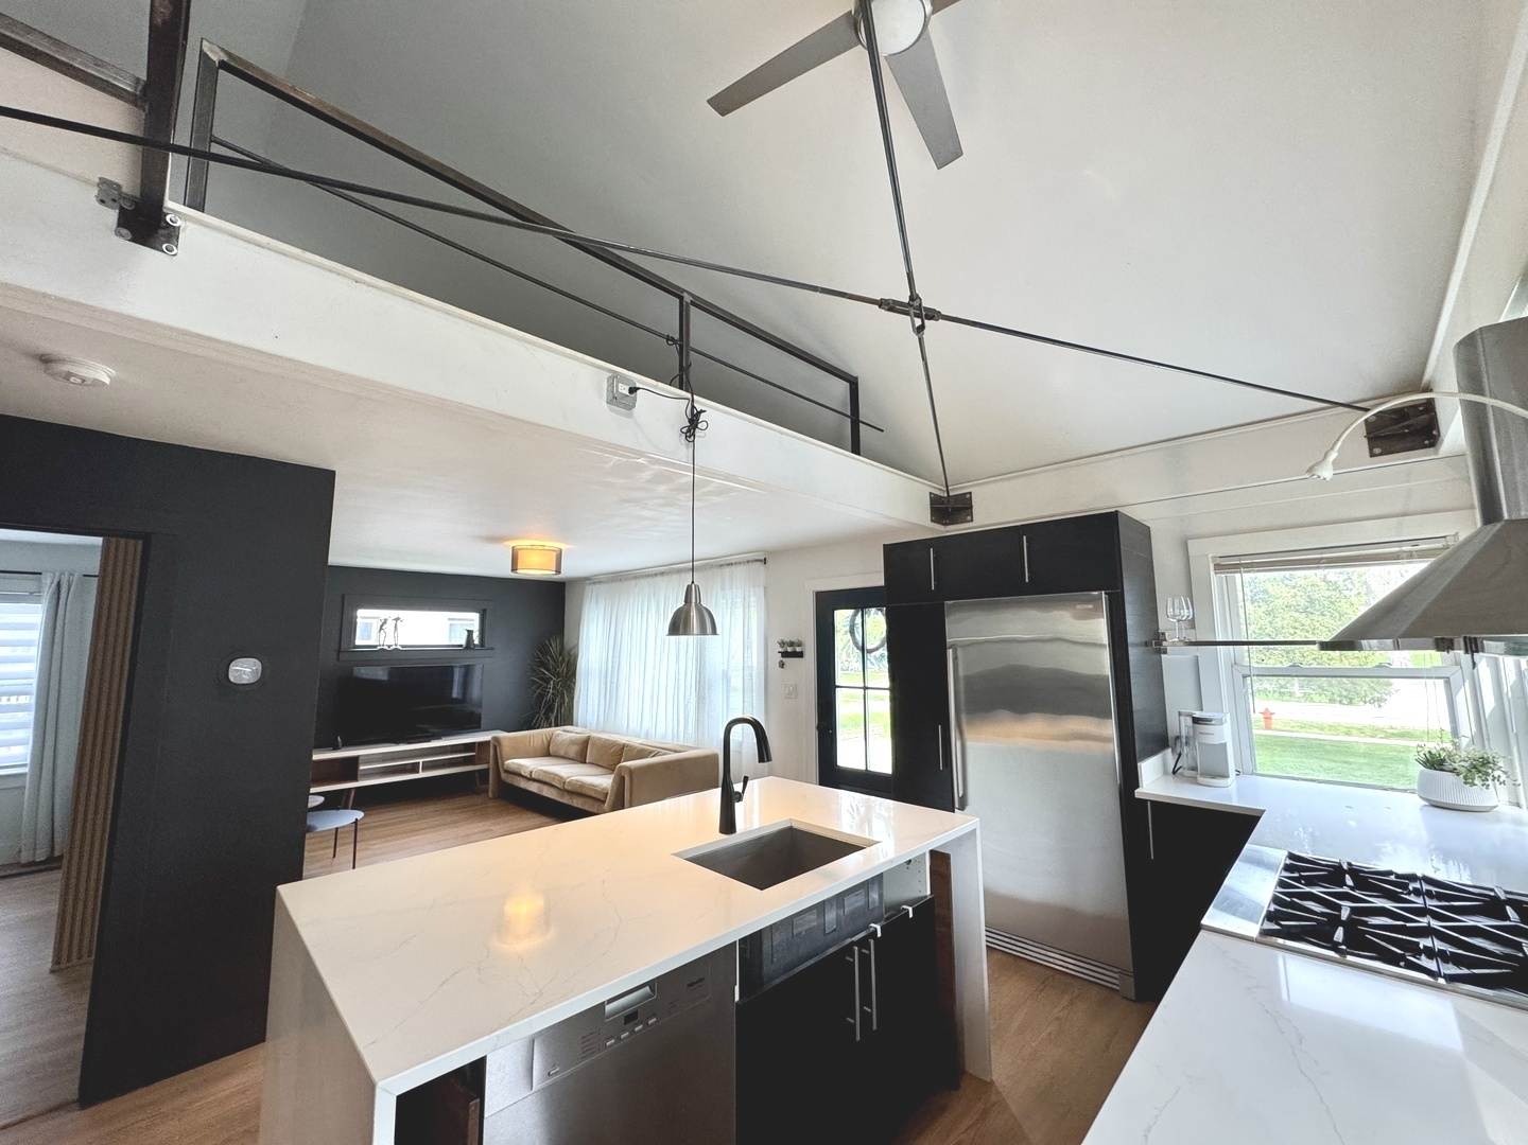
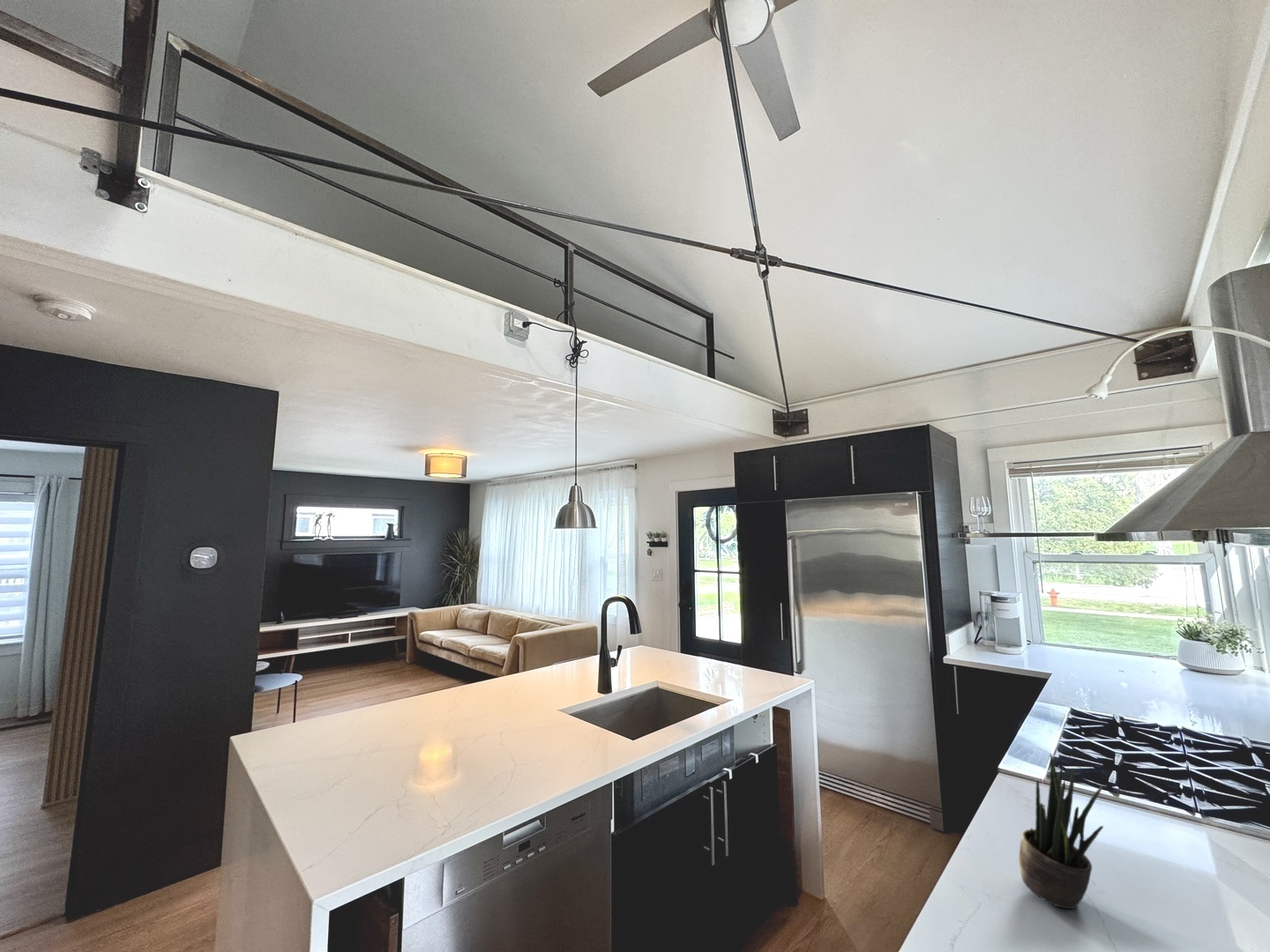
+ potted plant (1059, 827)
